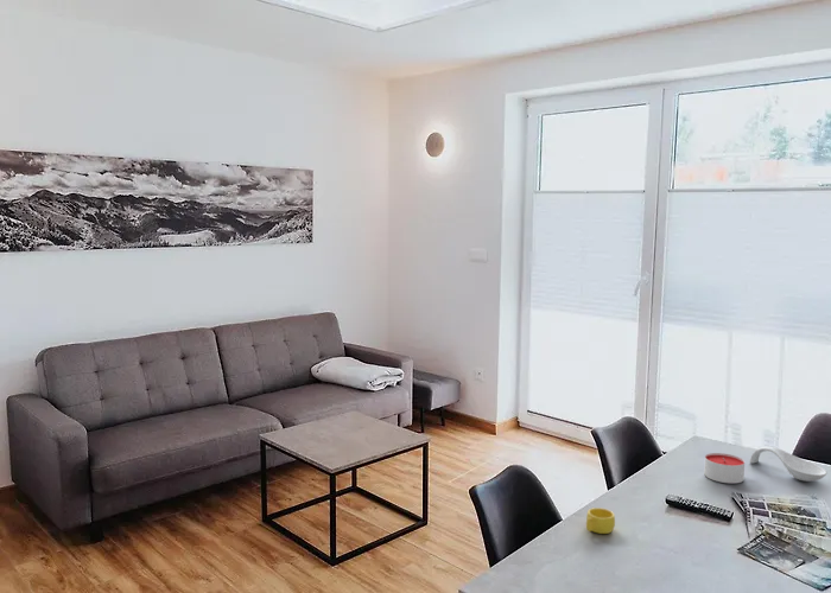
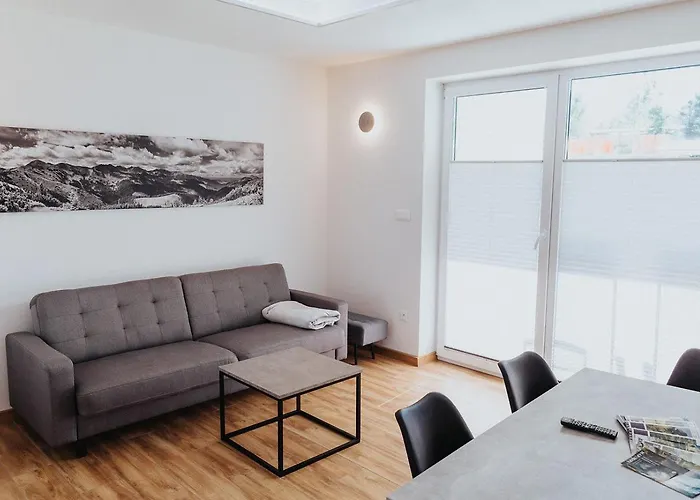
- spoon rest (787, 463)
- candle (724, 466)
- cup (597, 522)
